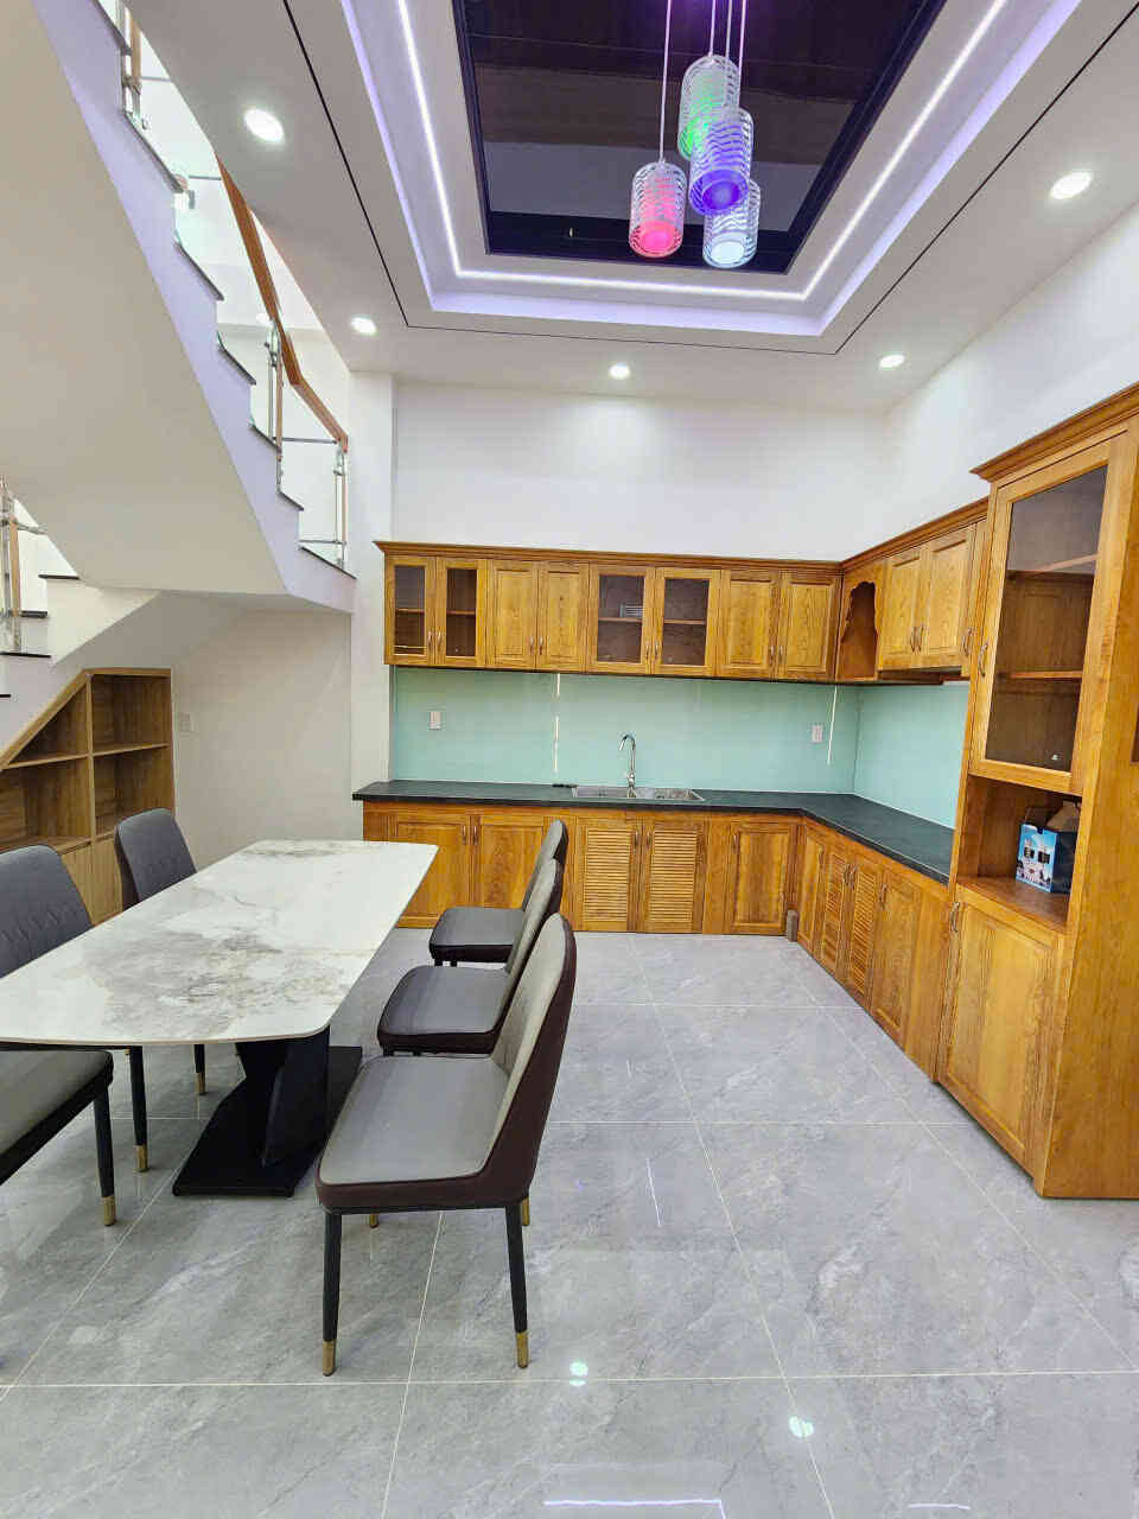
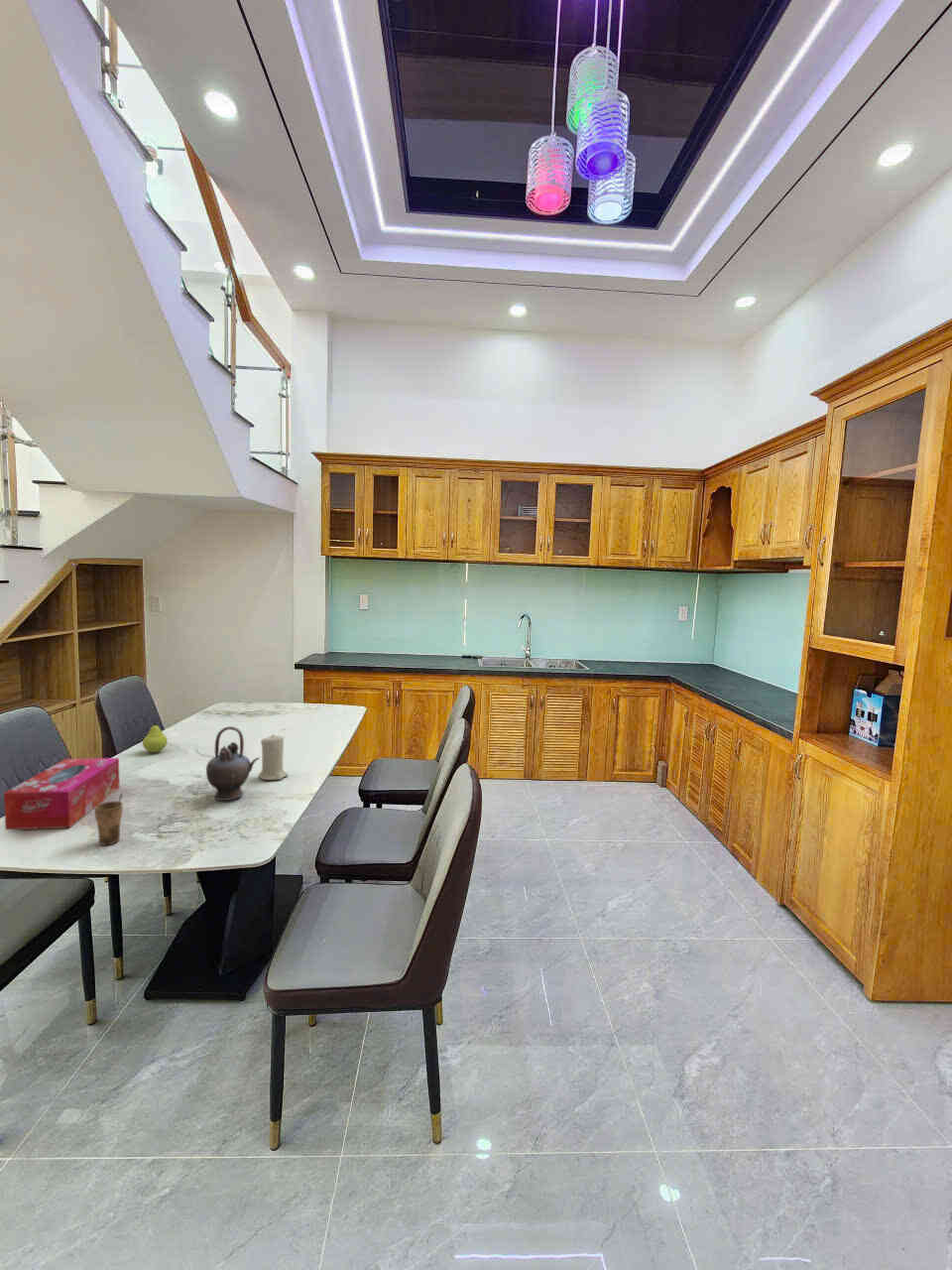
+ tissue box (67, 790)
+ cup (109, 819)
+ teapot (233, 762)
+ candle (273, 755)
+ fruit (155, 736)
